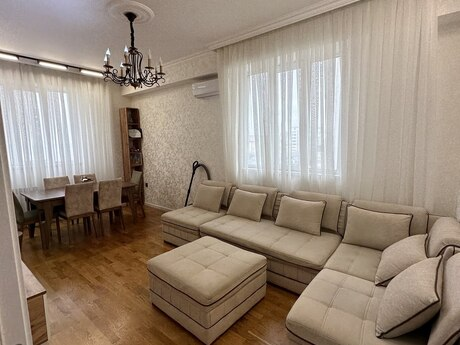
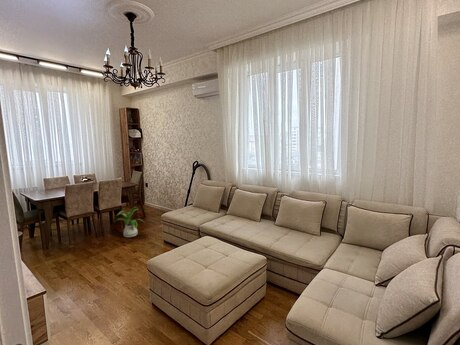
+ house plant (129, 220)
